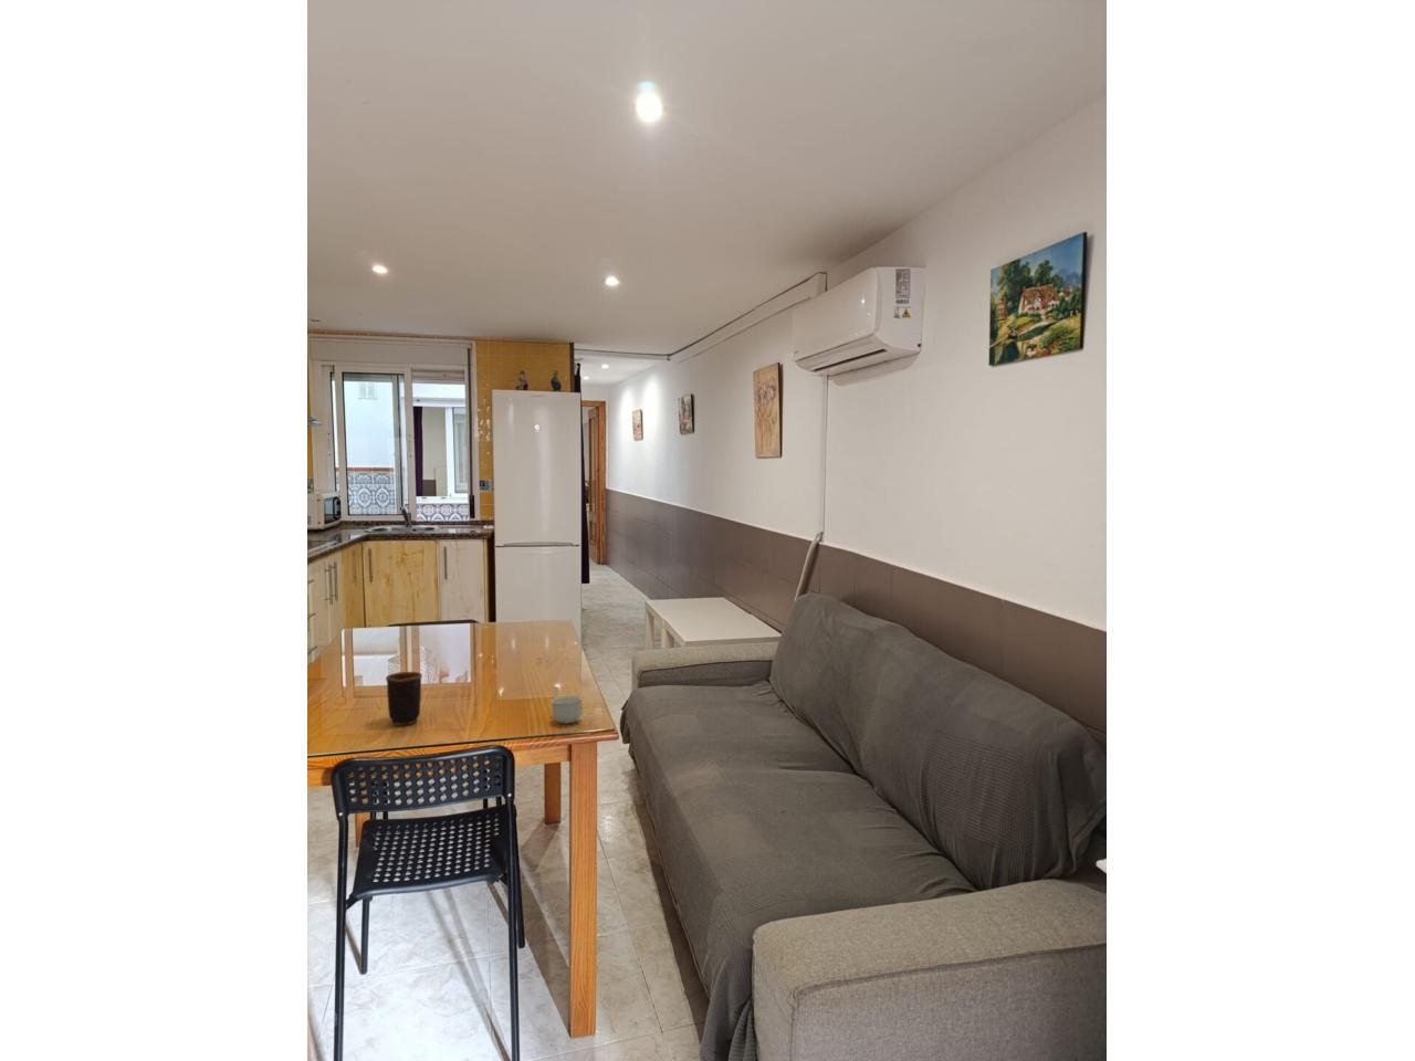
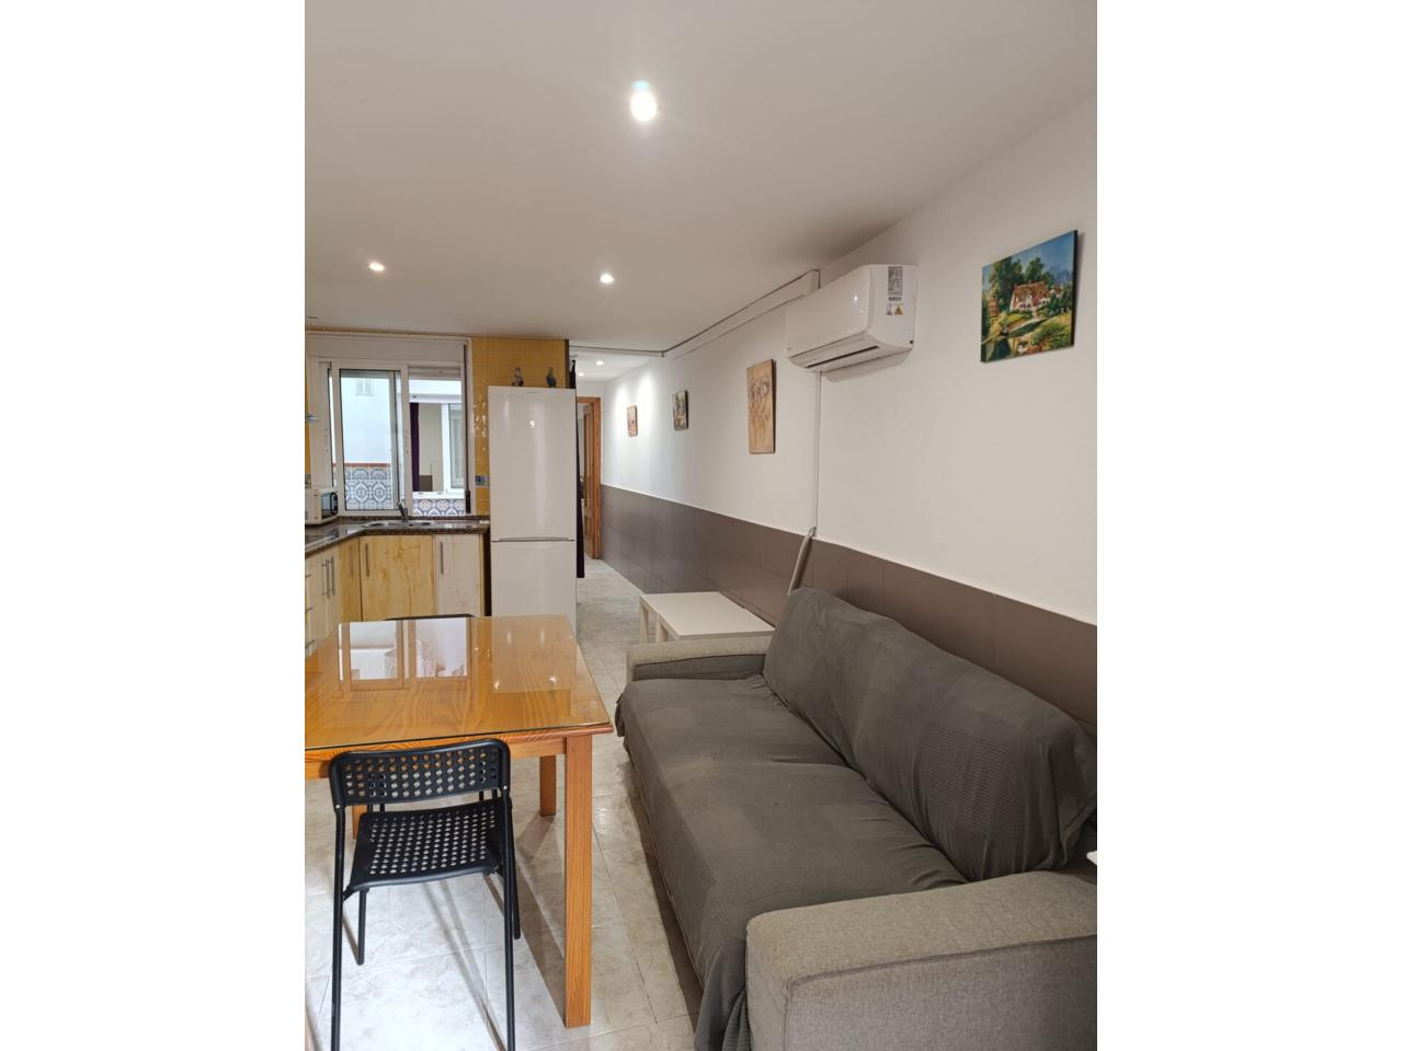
- mug (406, 697)
- cup (565, 709)
